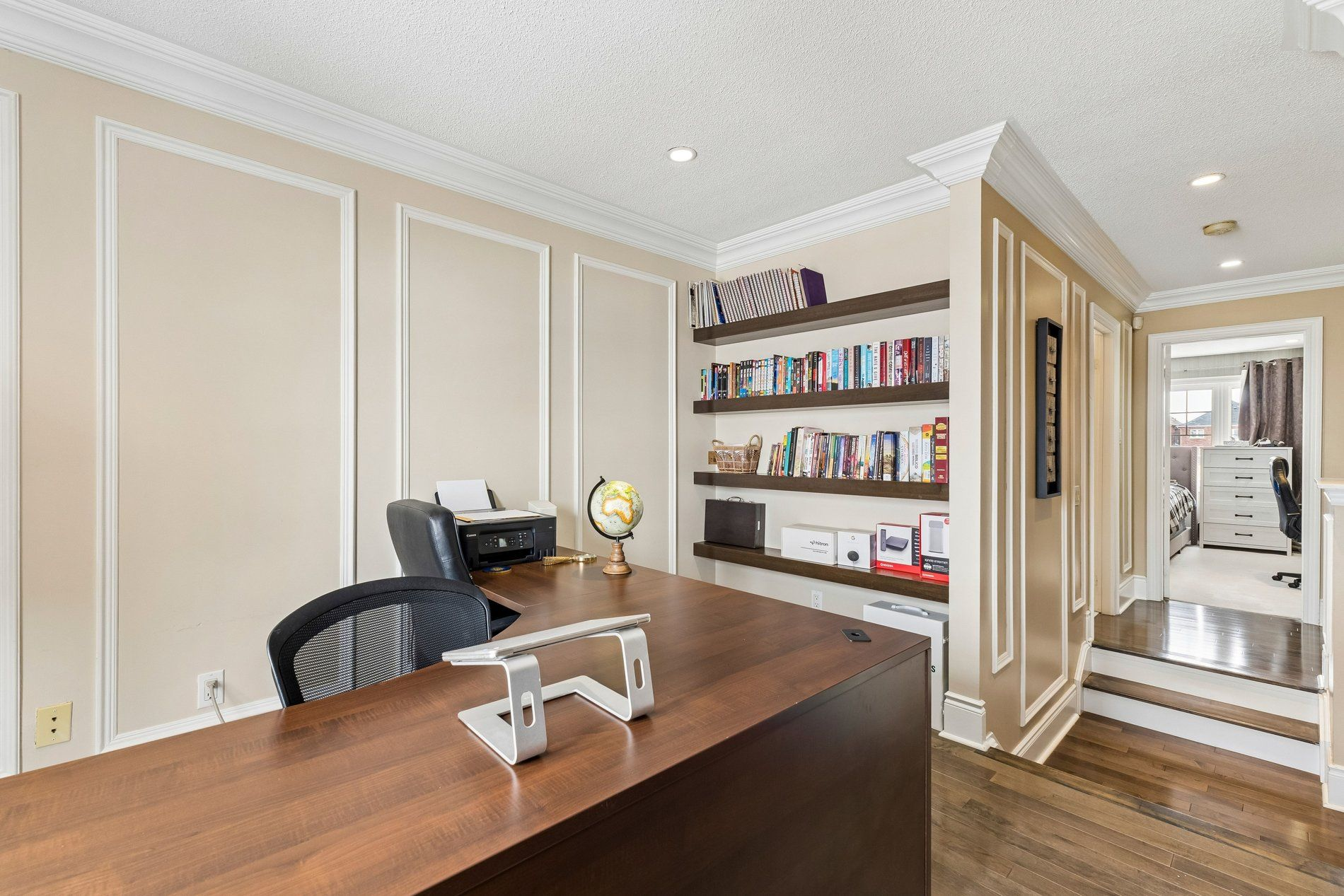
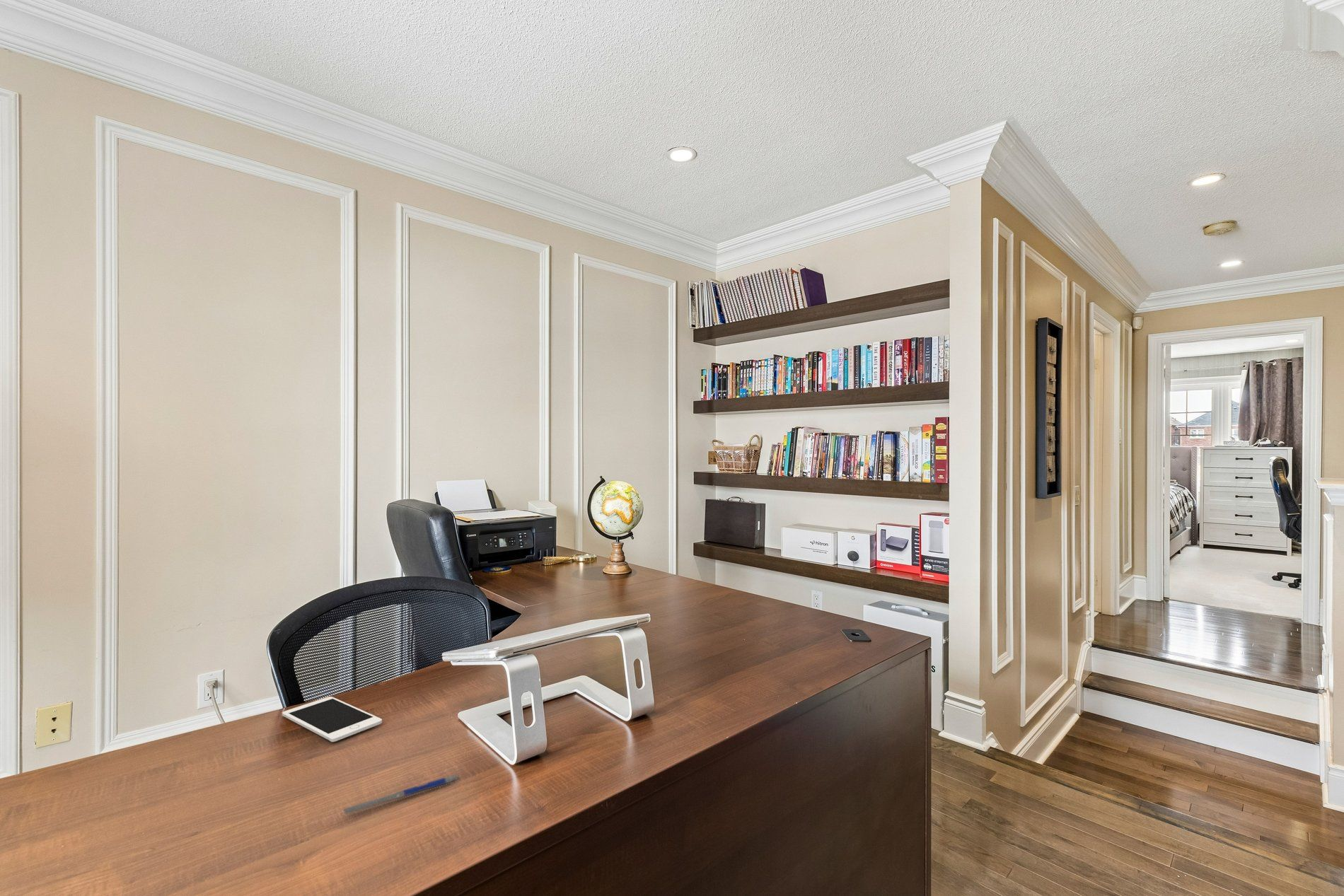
+ cell phone (331, 717)
+ pen (402, 793)
